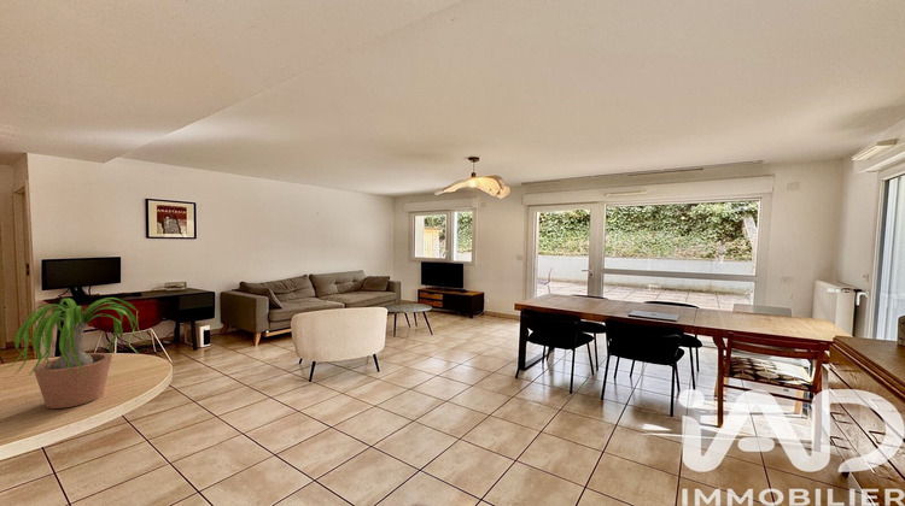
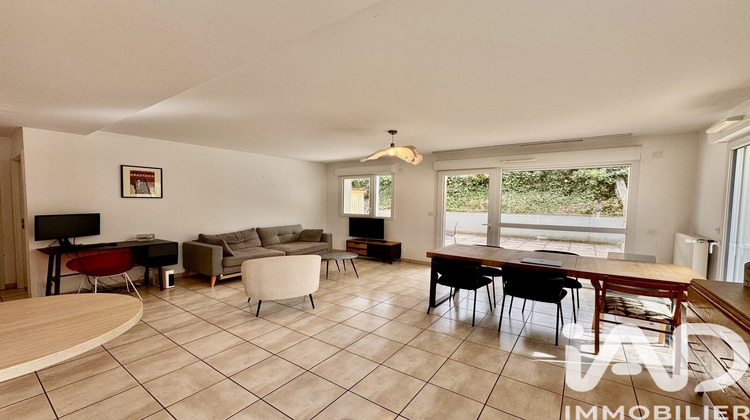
- potted plant (78, 347)
